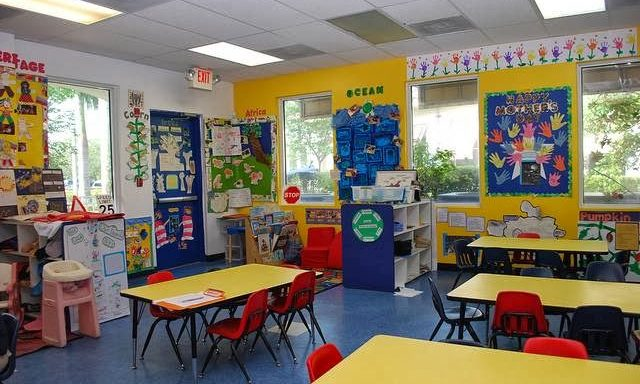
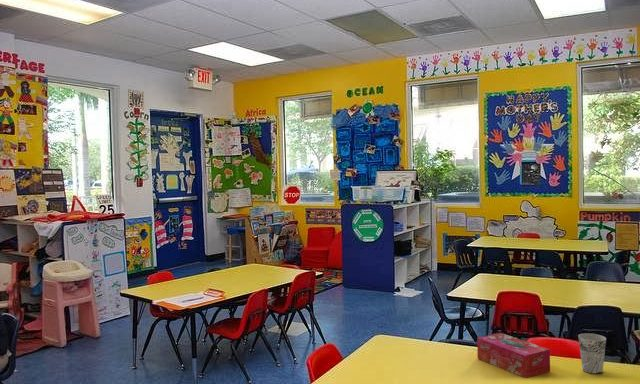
+ tissue box (512, 354)
+ cup (592, 353)
